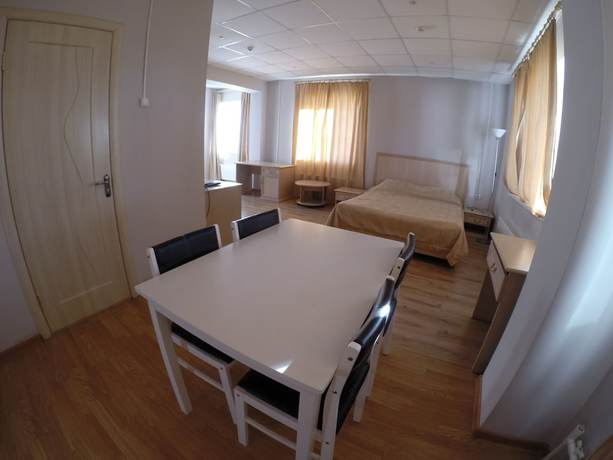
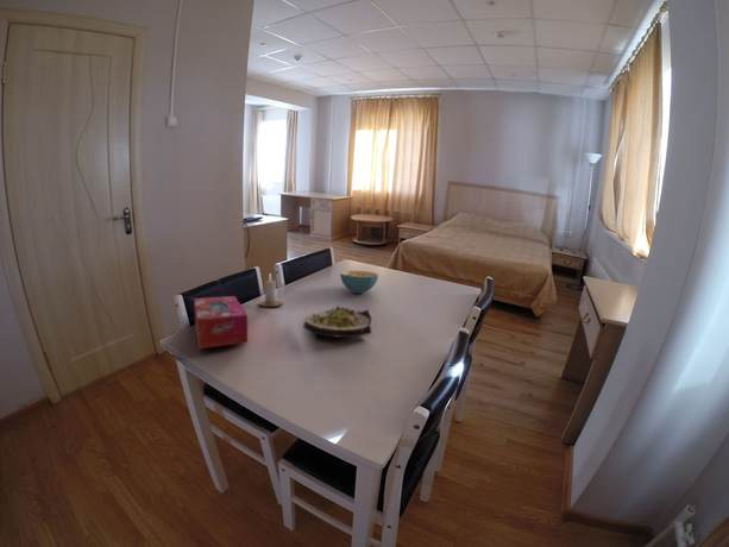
+ salad plate (337, 319)
+ candle (270, 287)
+ cereal bowl (358, 282)
+ tissue box (219, 319)
